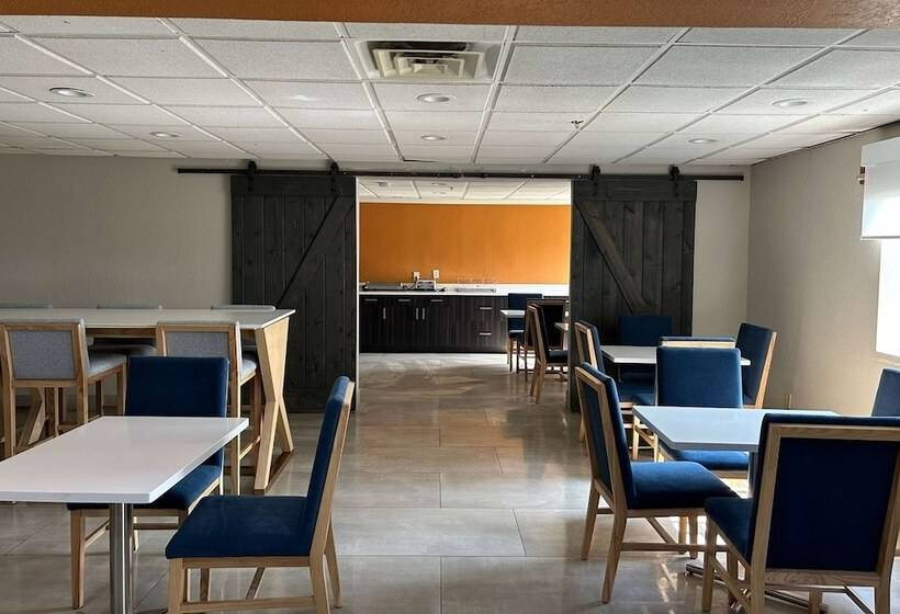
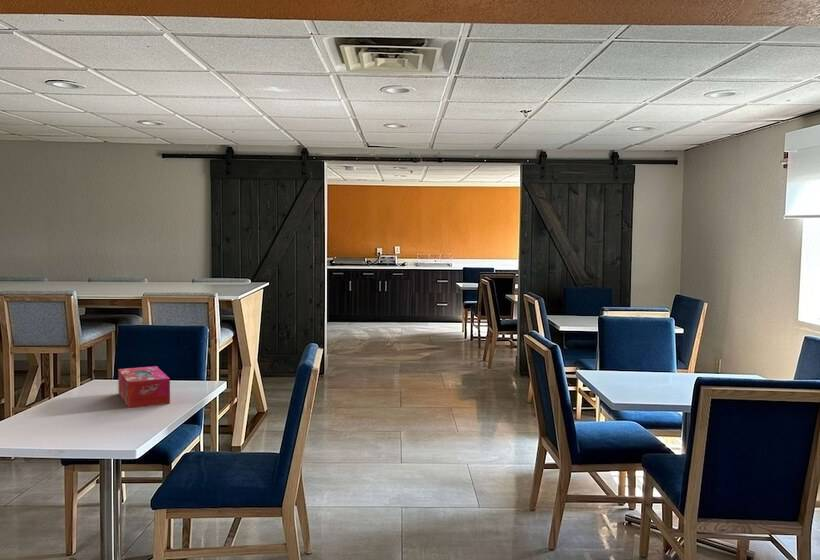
+ tissue box (143, 385)
